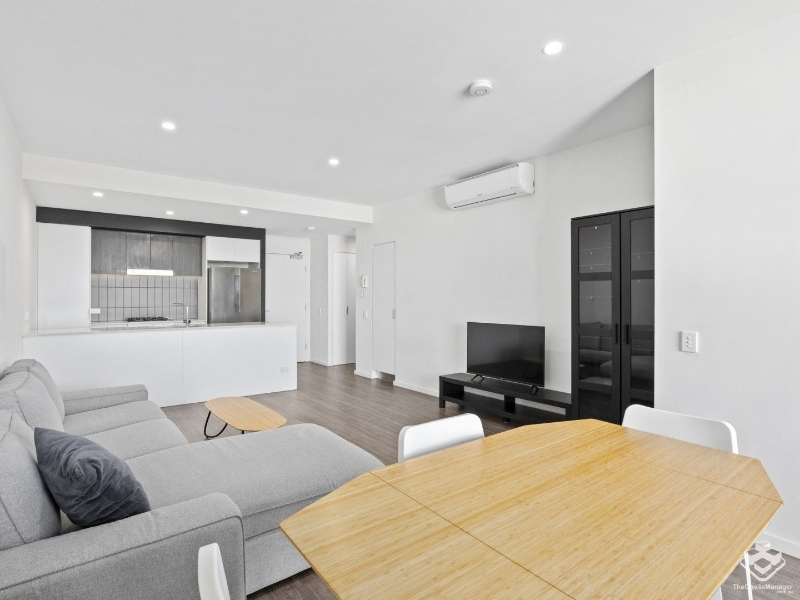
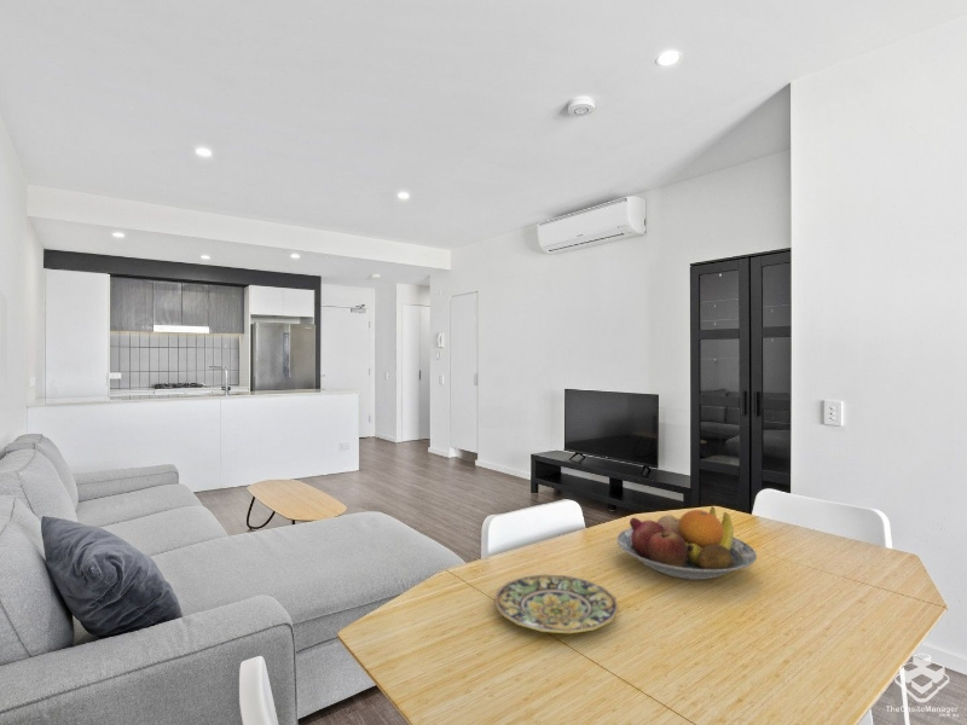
+ fruit bowl (683, 539)
+ plate (555, 605)
